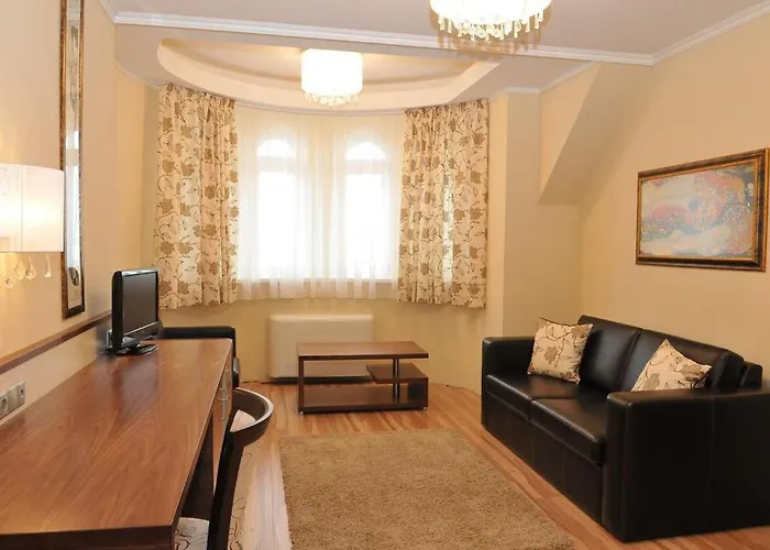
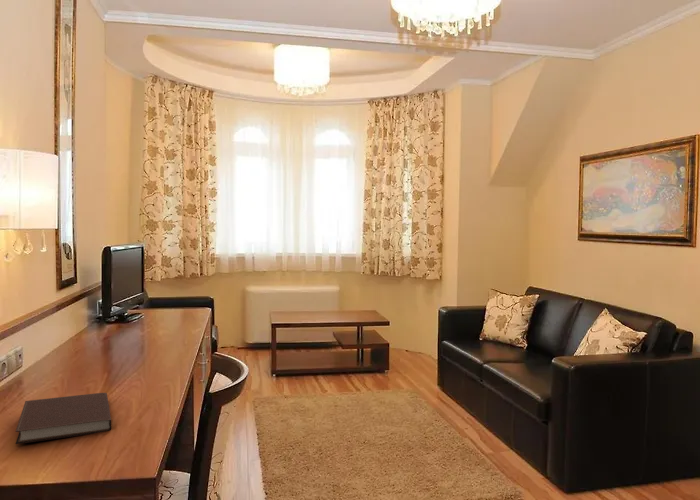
+ notebook (66, 415)
